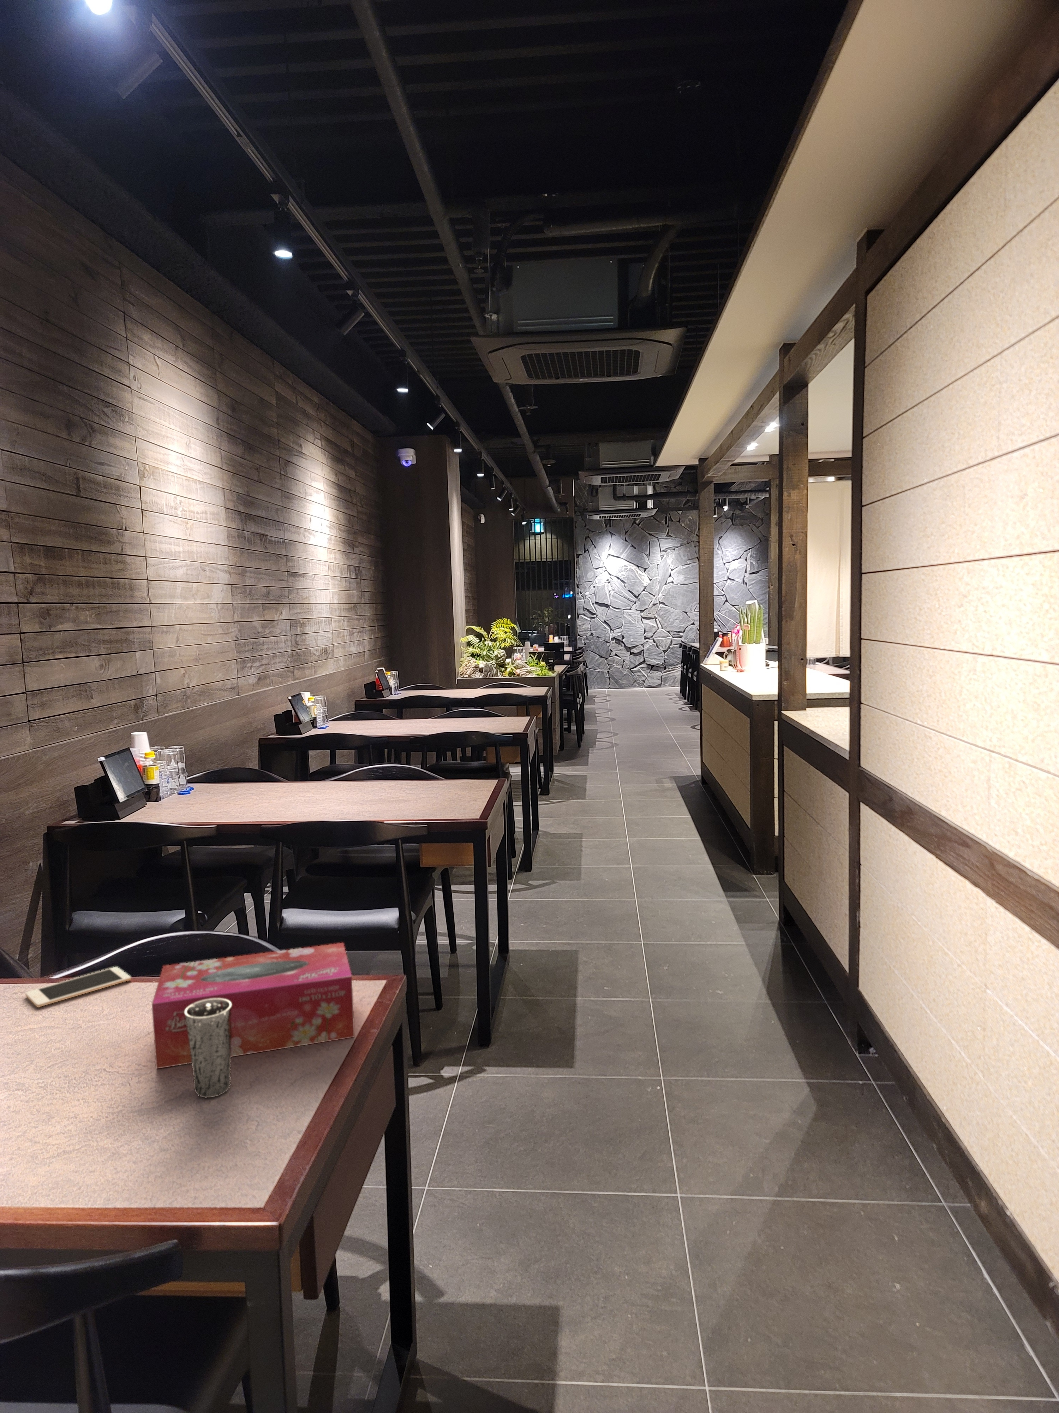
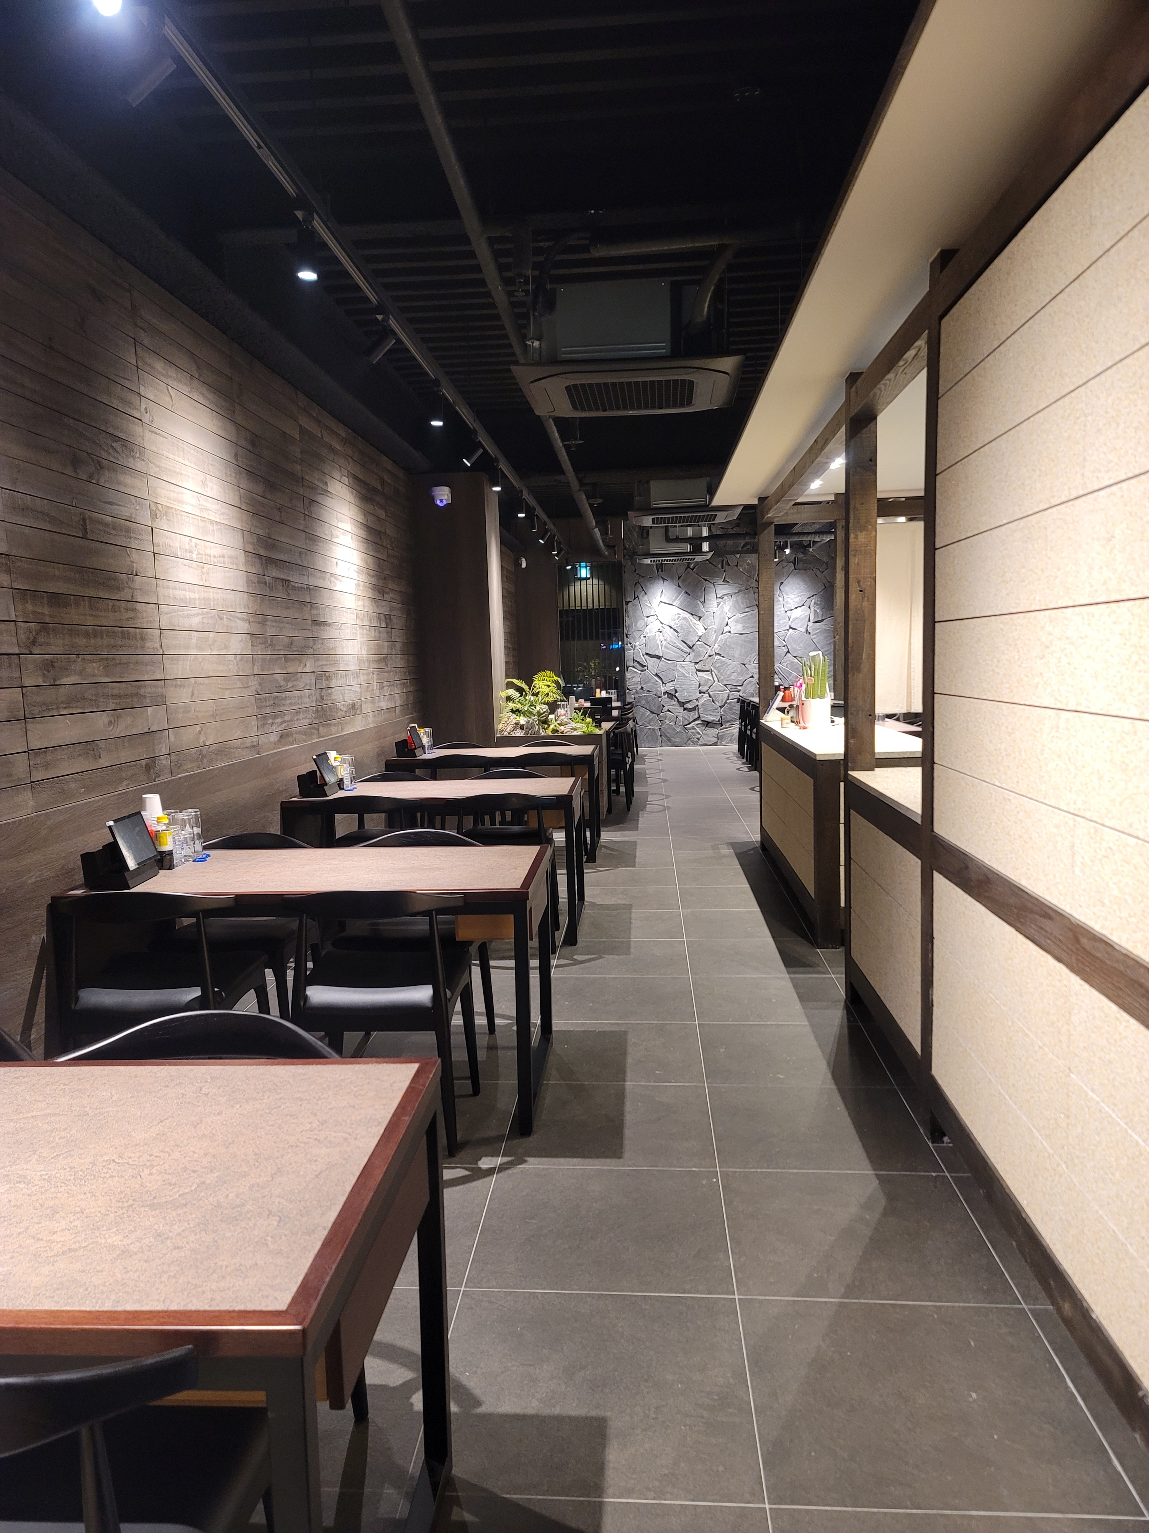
- cell phone (79, 986)
- tissue box (257, 1000)
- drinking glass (210, 1049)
